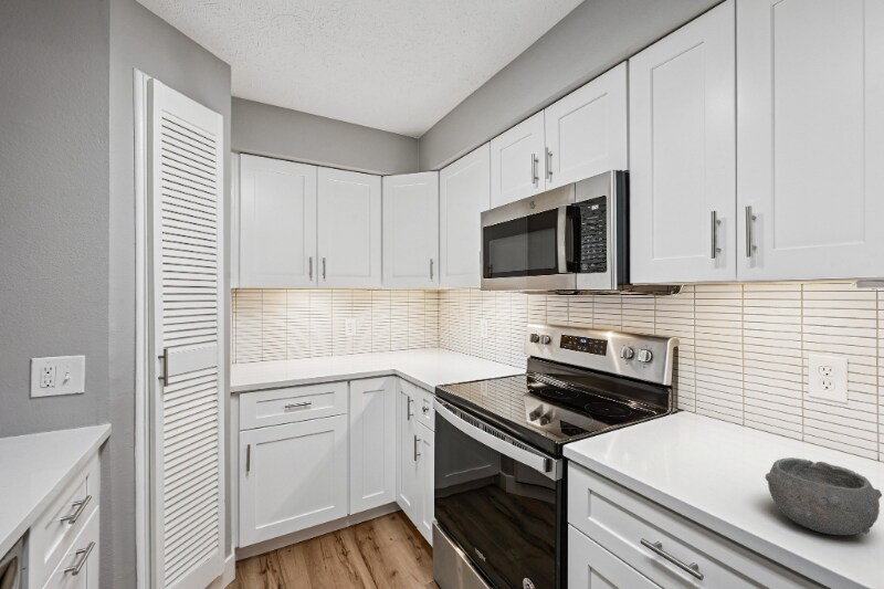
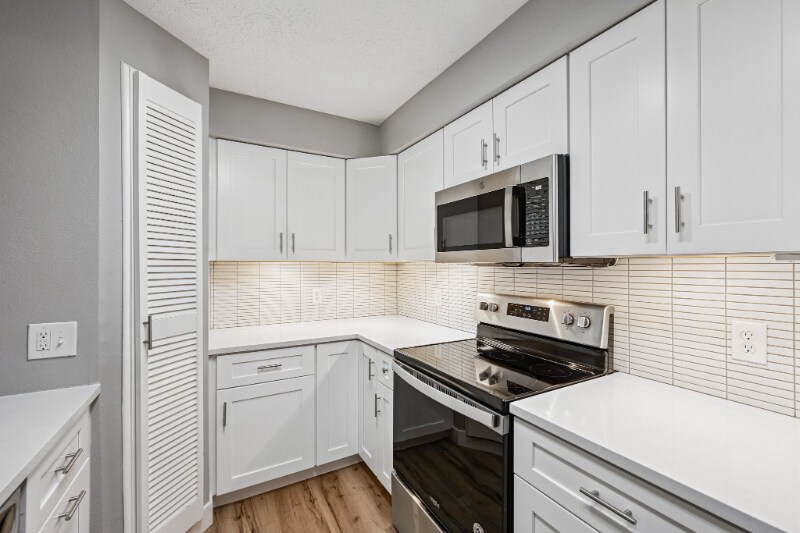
- bowl (819, 496)
